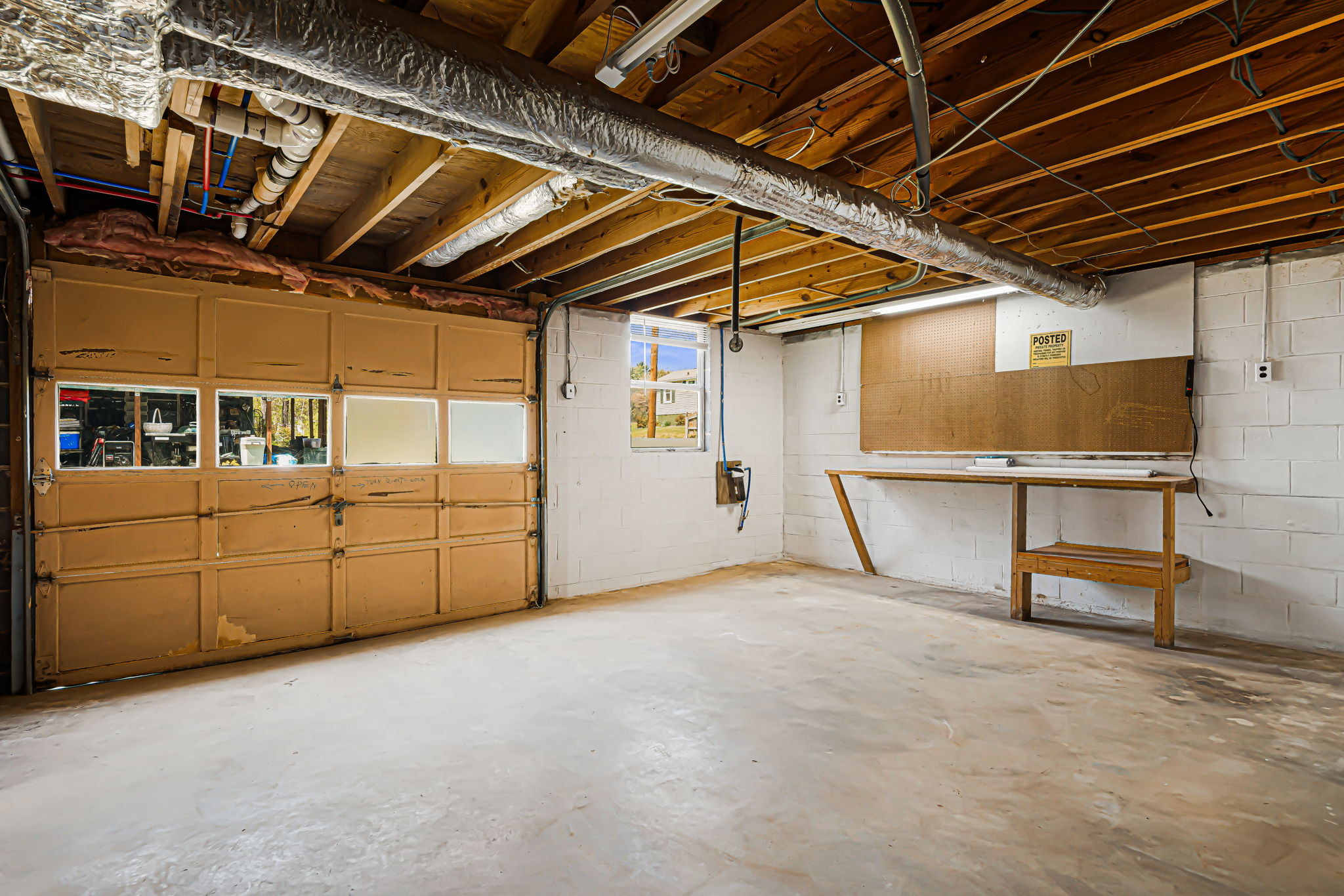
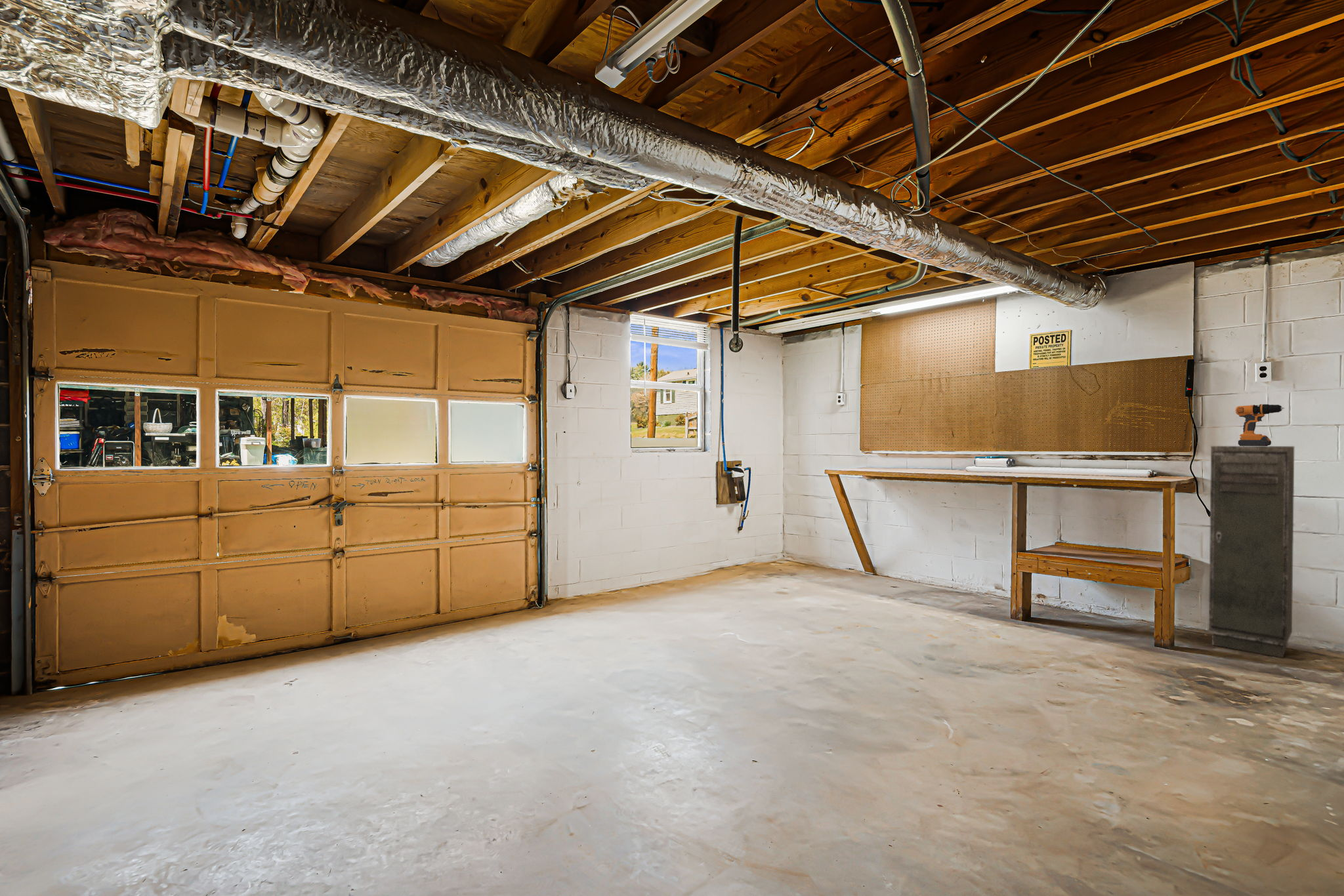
+ power drill (1259, 421)
+ storage cabinet (1251, 546)
